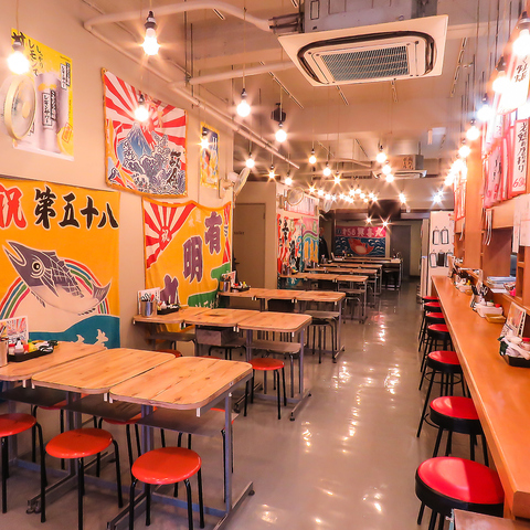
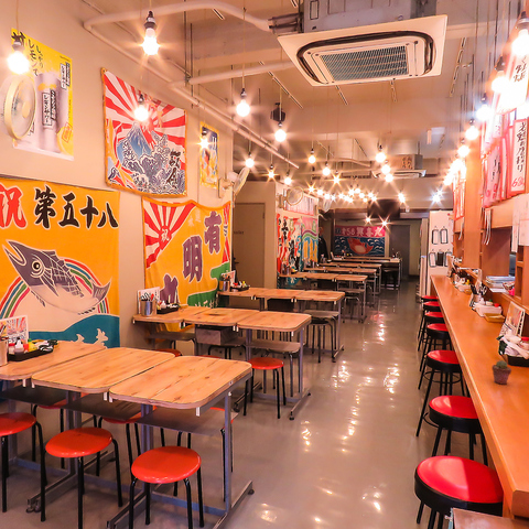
+ potted succulent (500, 371)
